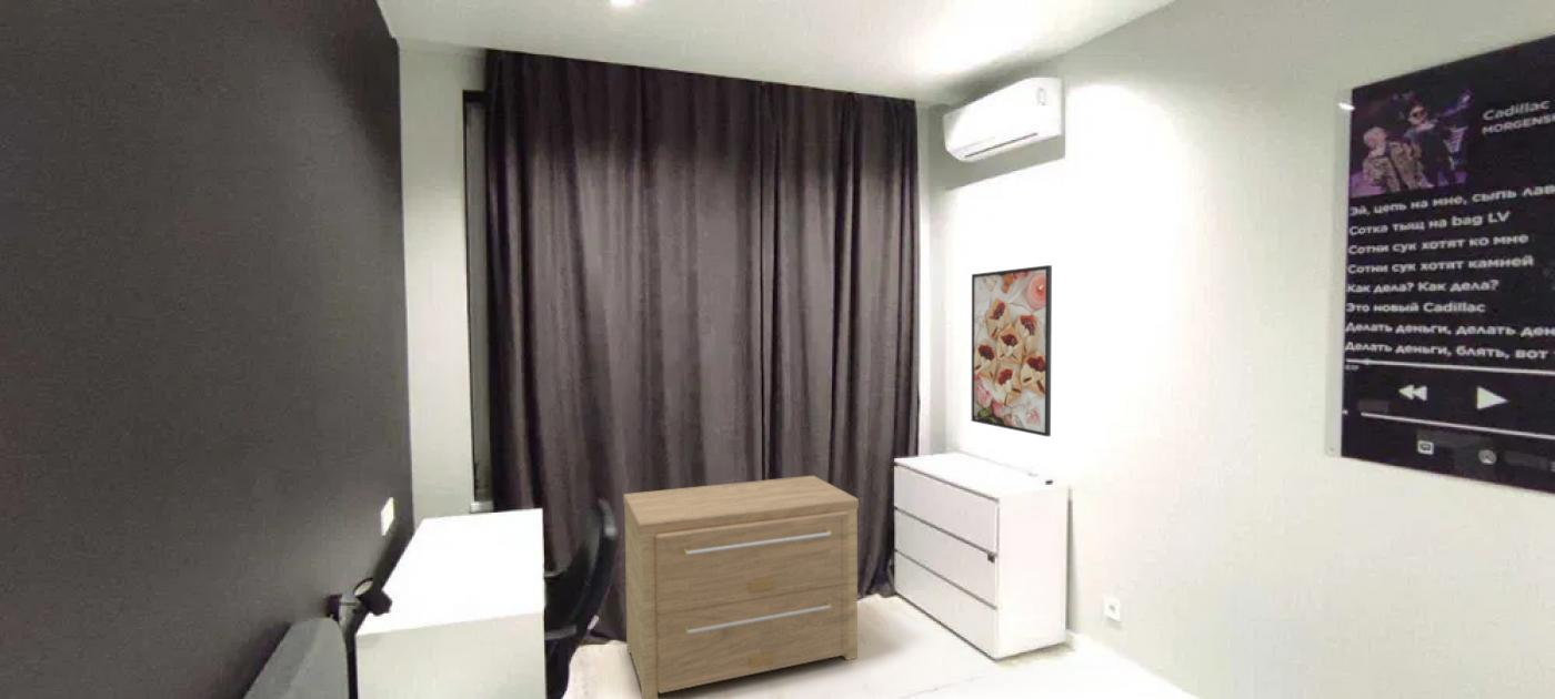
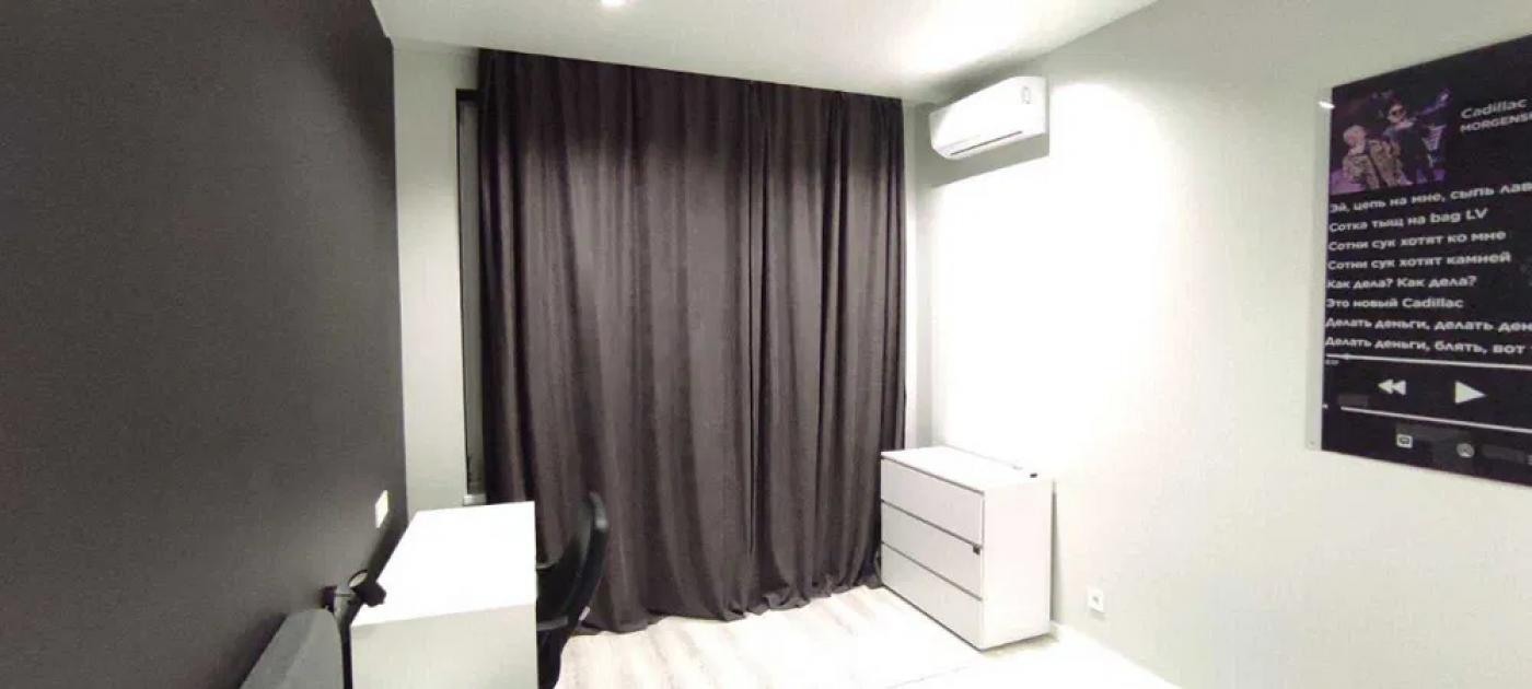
- side table (741, 577)
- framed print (1007, 350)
